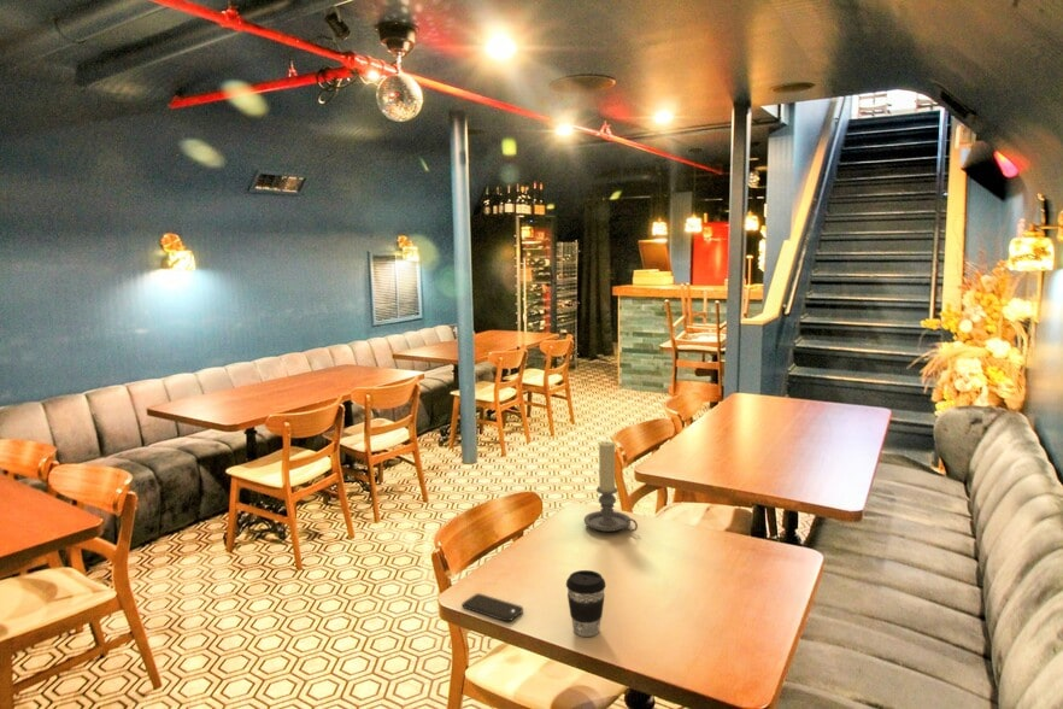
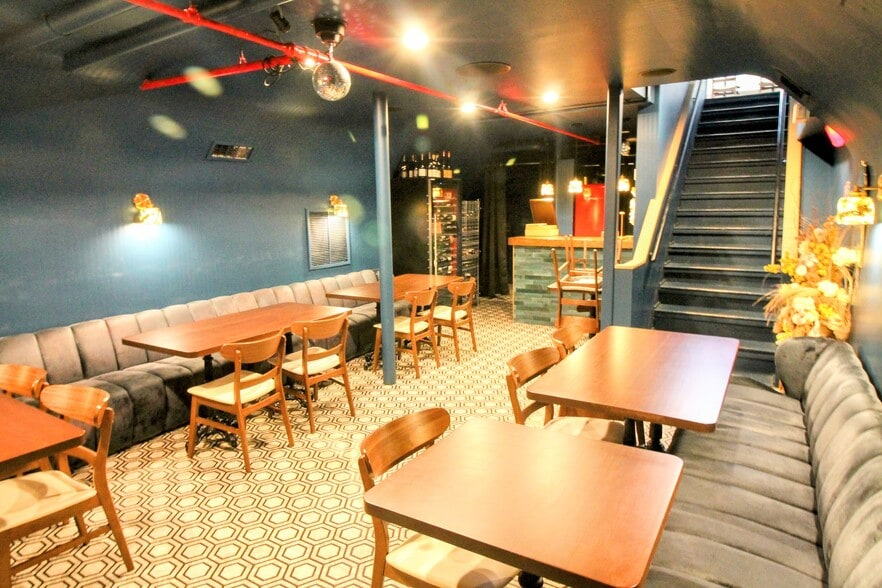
- candle holder (611, 485)
- coffee cup (586, 603)
- smartphone (492, 607)
